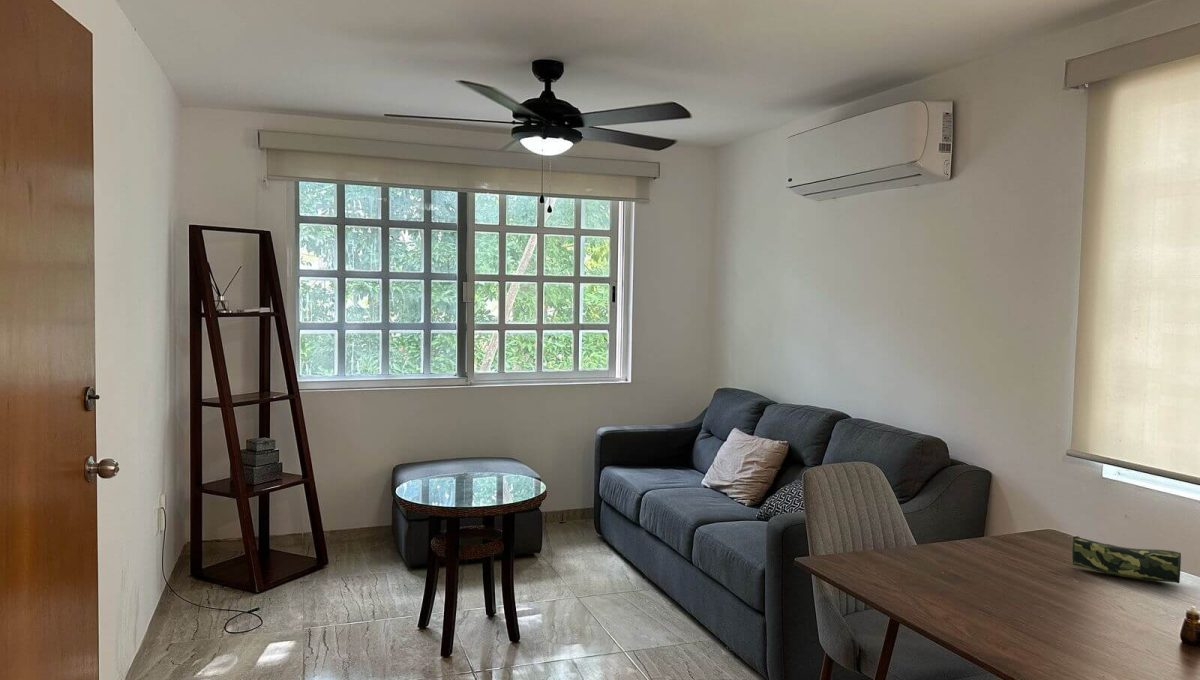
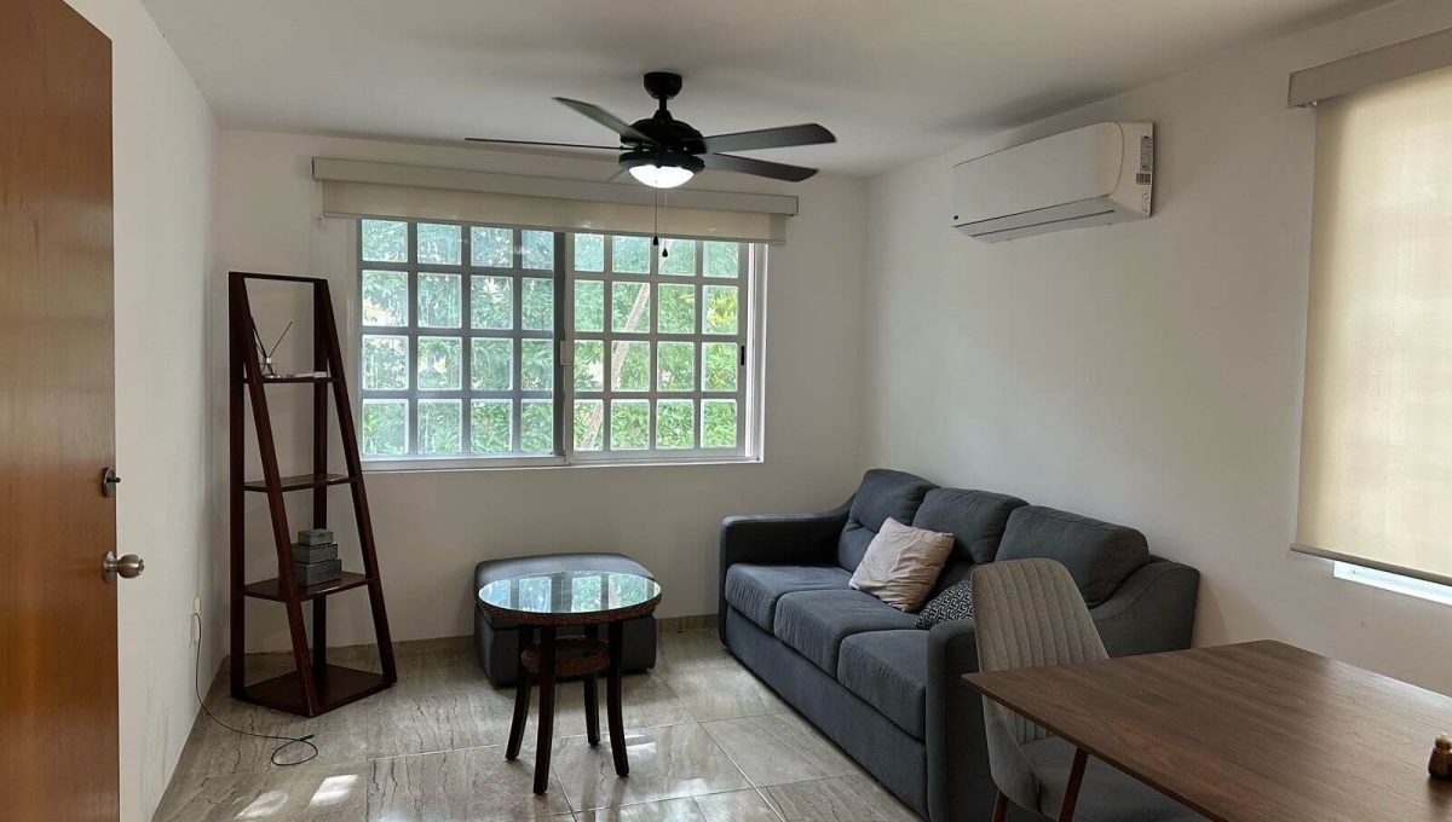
- pencil case (1122, 559)
